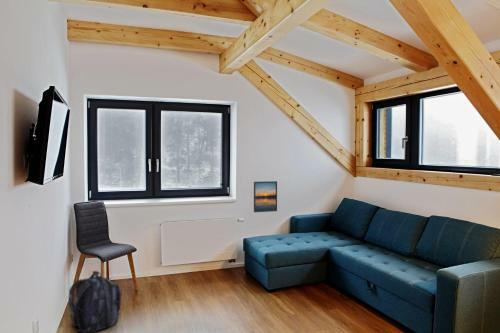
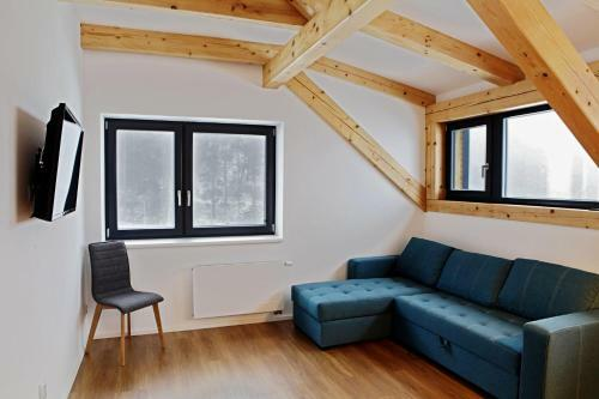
- backpack (95, 297)
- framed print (265, 196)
